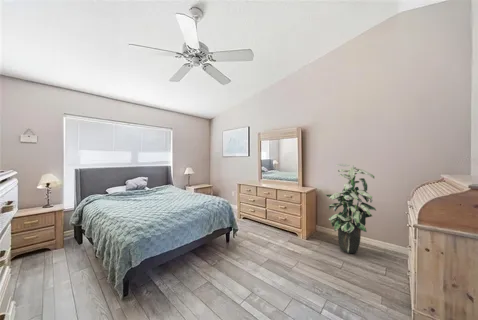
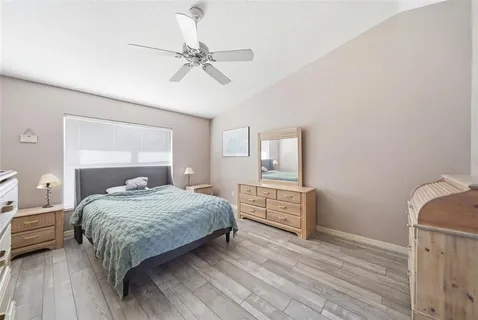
- indoor plant (348, 206)
